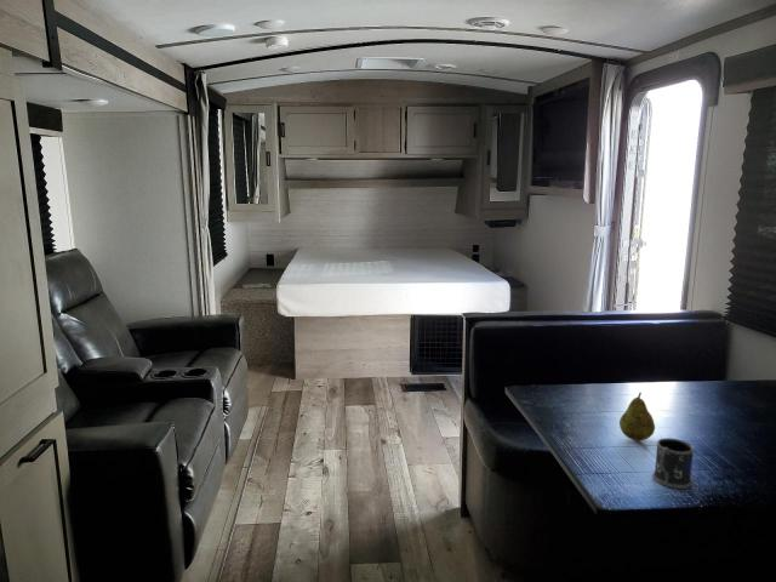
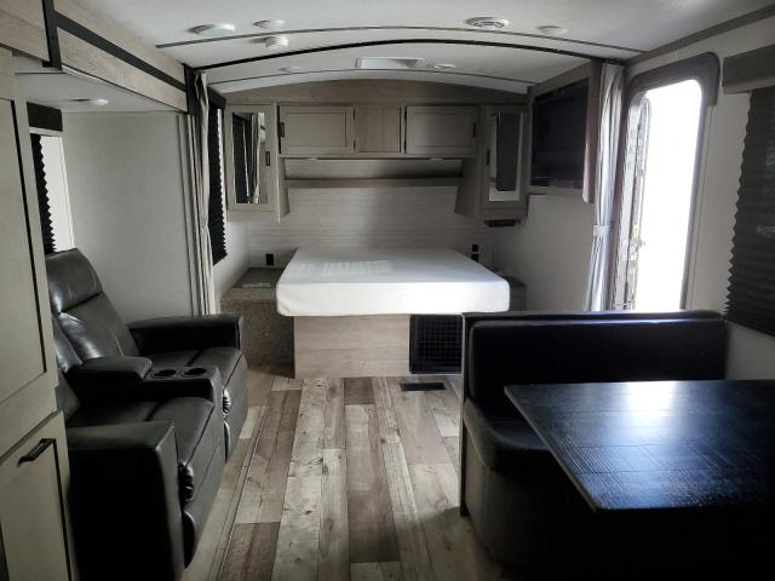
- fruit (637, 417)
- mug (671, 462)
